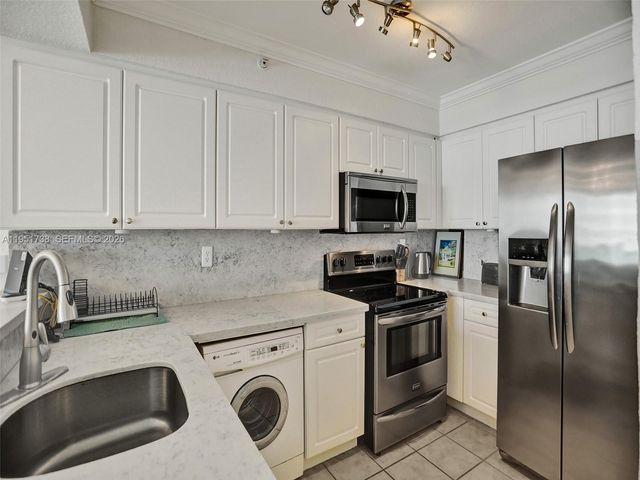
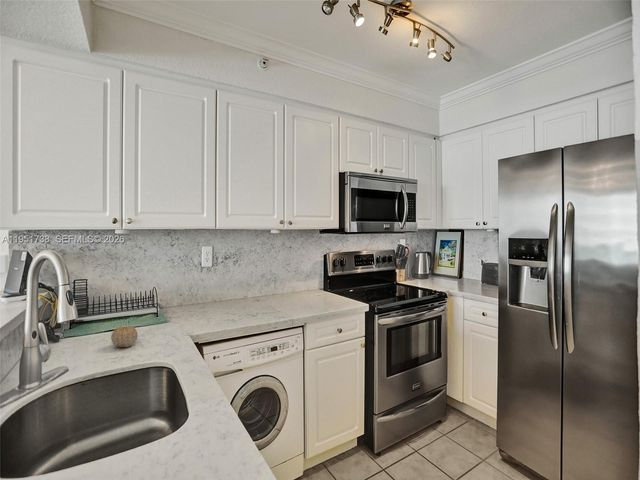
+ fruit (124, 336)
